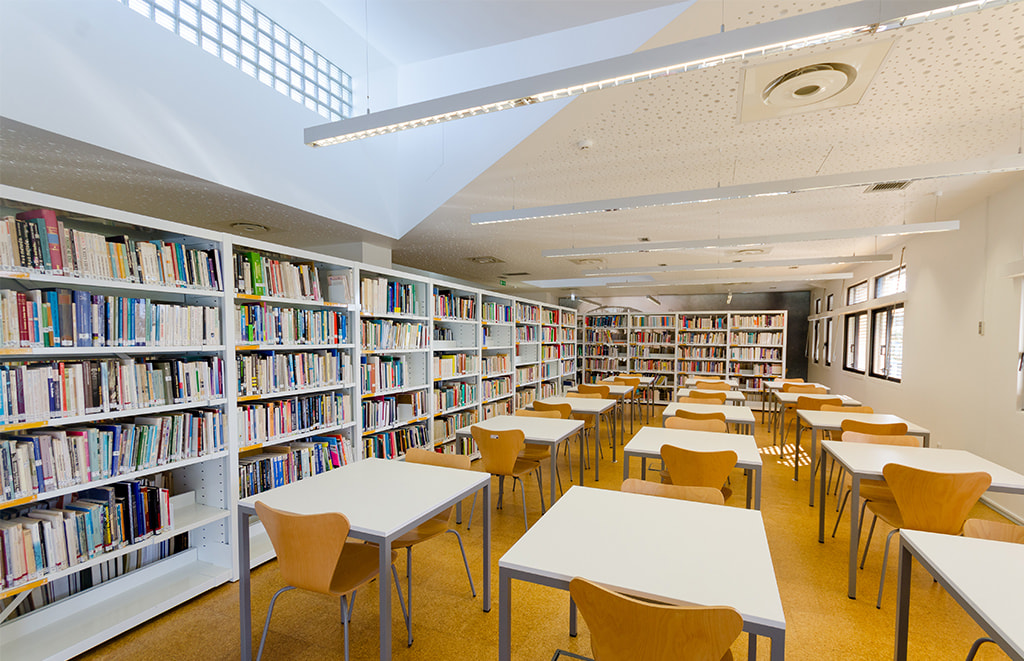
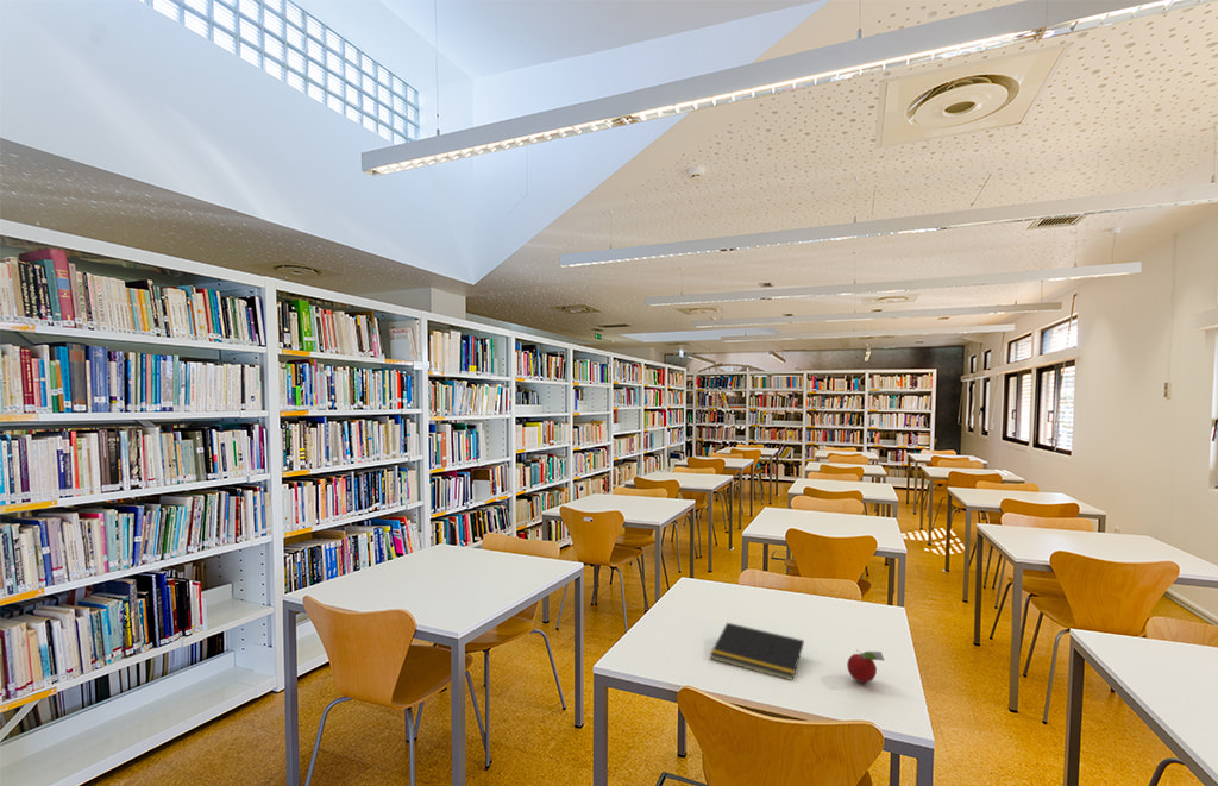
+ fruit (865, 662)
+ notepad (756, 649)
